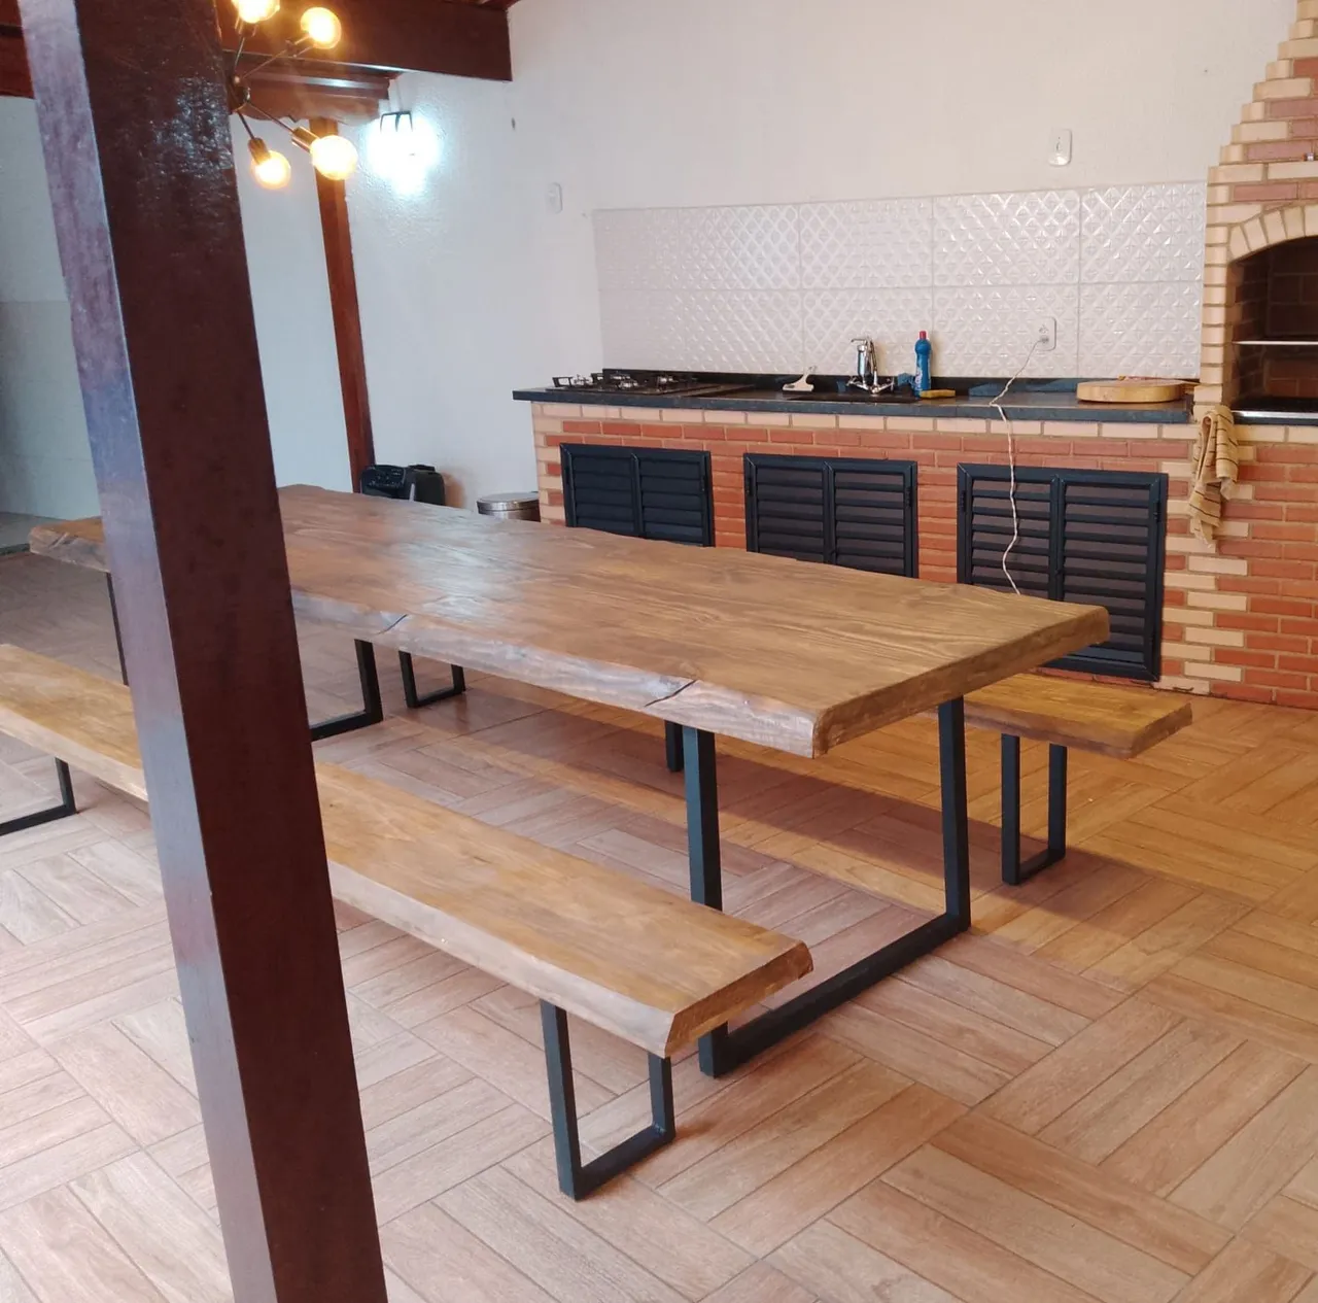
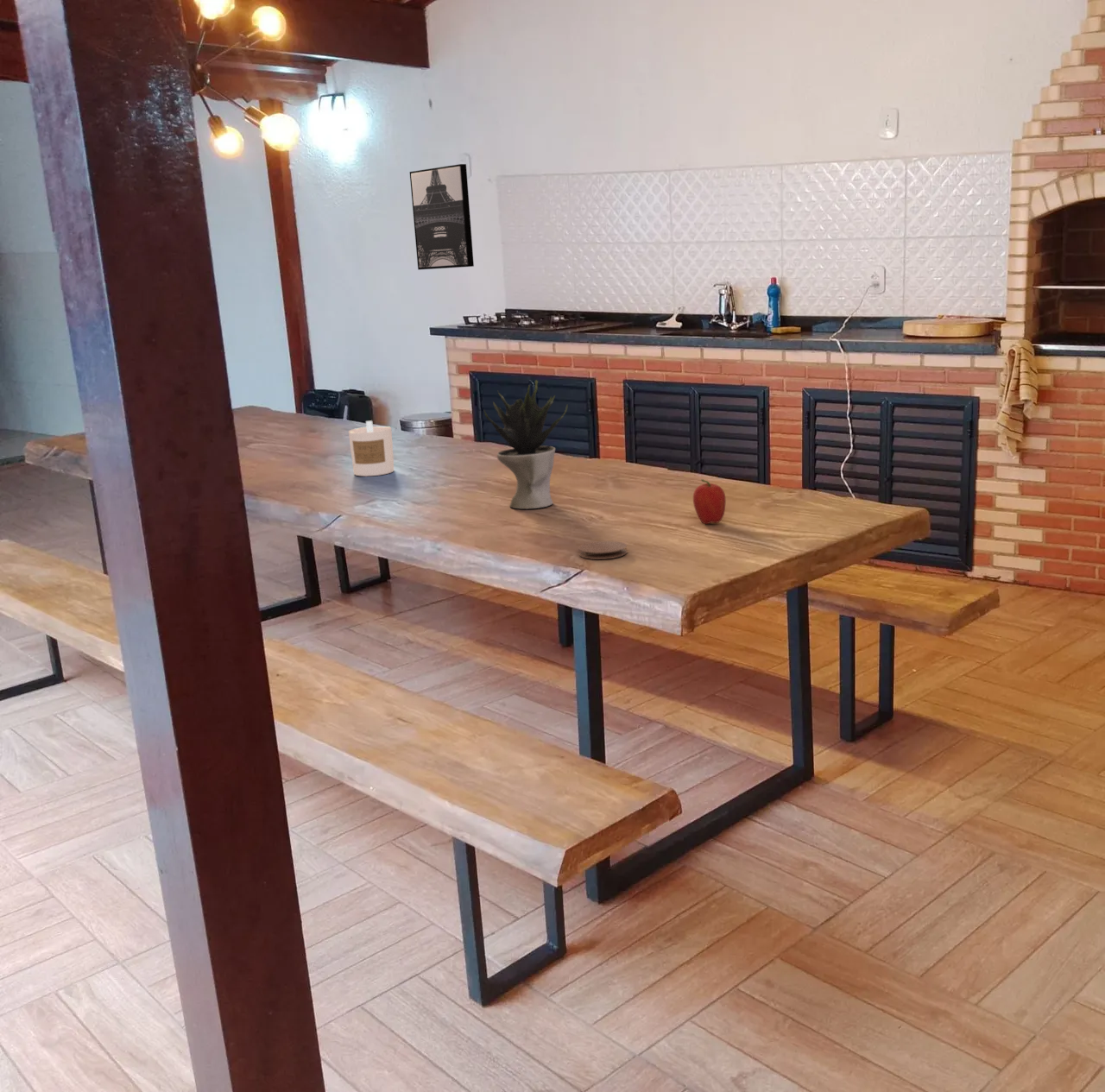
+ wall art (441, 218)
+ potted plant (527, 445)
+ coaster (603, 549)
+ fruit (709, 501)
+ candle (371, 446)
